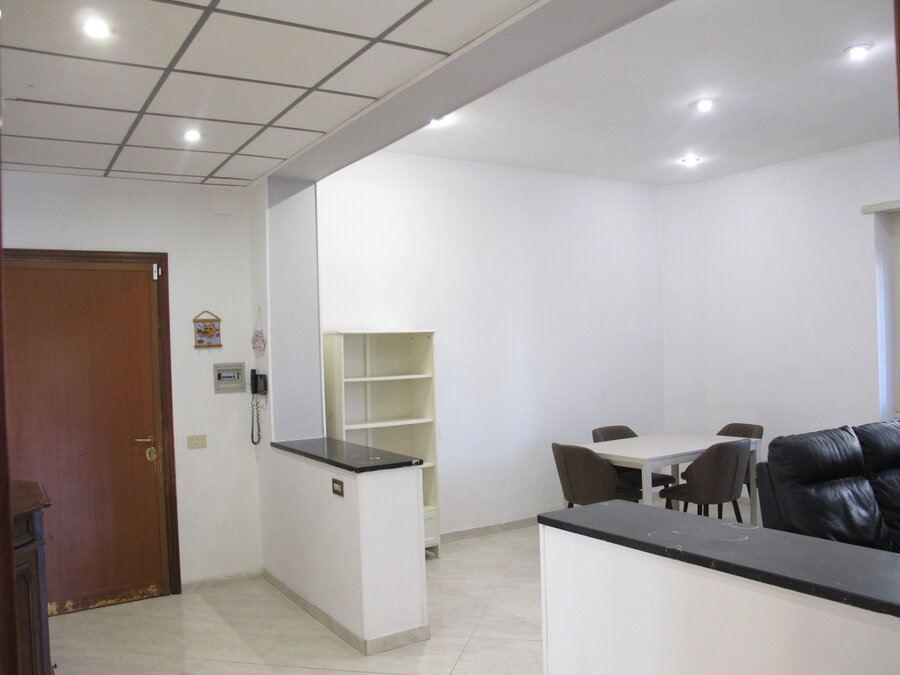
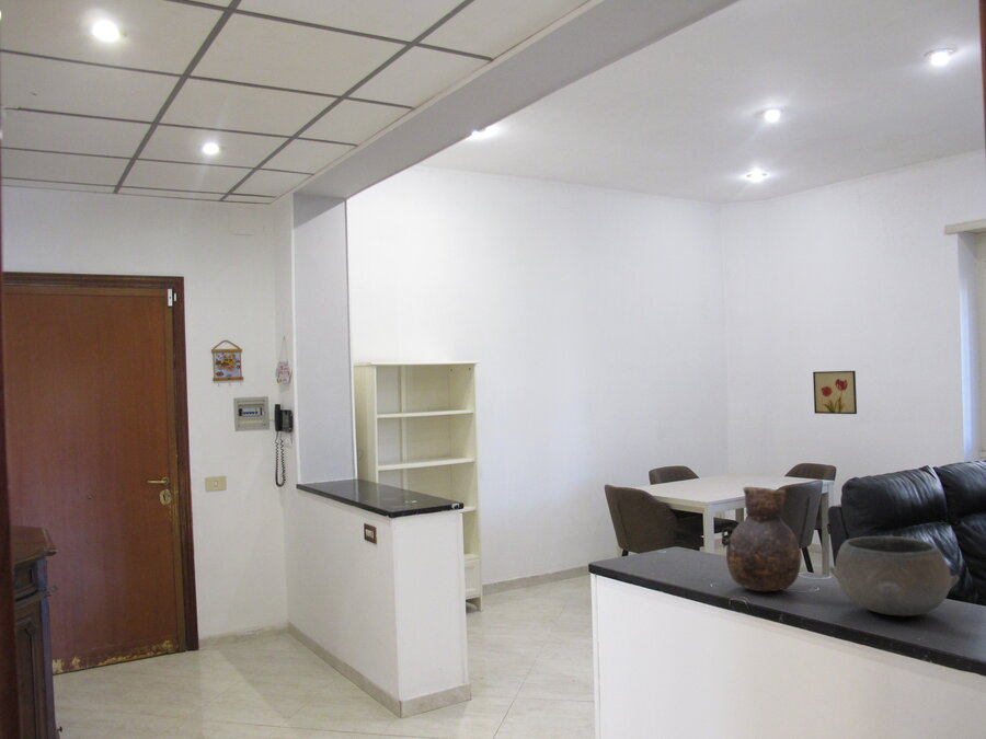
+ bowl (891, 577)
+ vase (761, 538)
+ wall art (835, 392)
